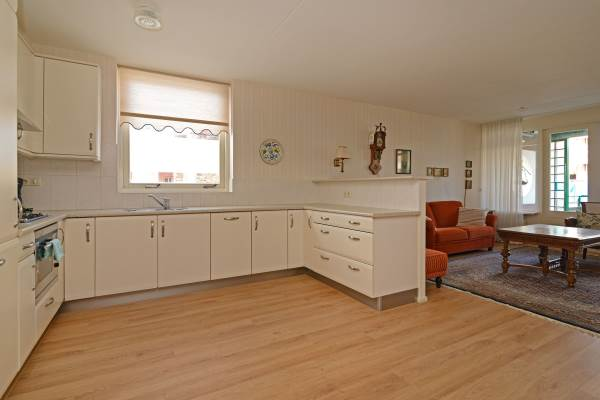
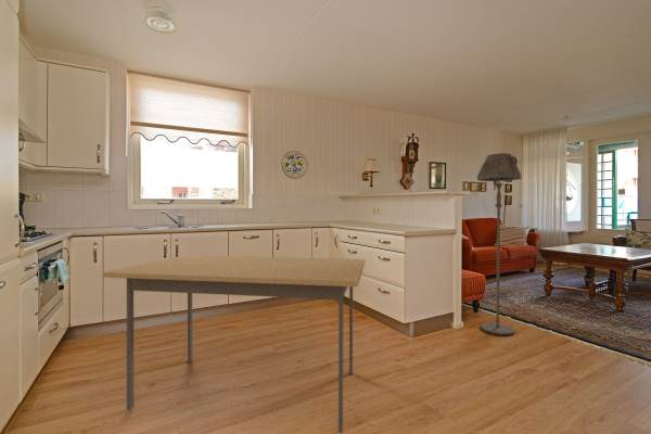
+ dining table (251, 295)
+ floor lamp (498, 242)
